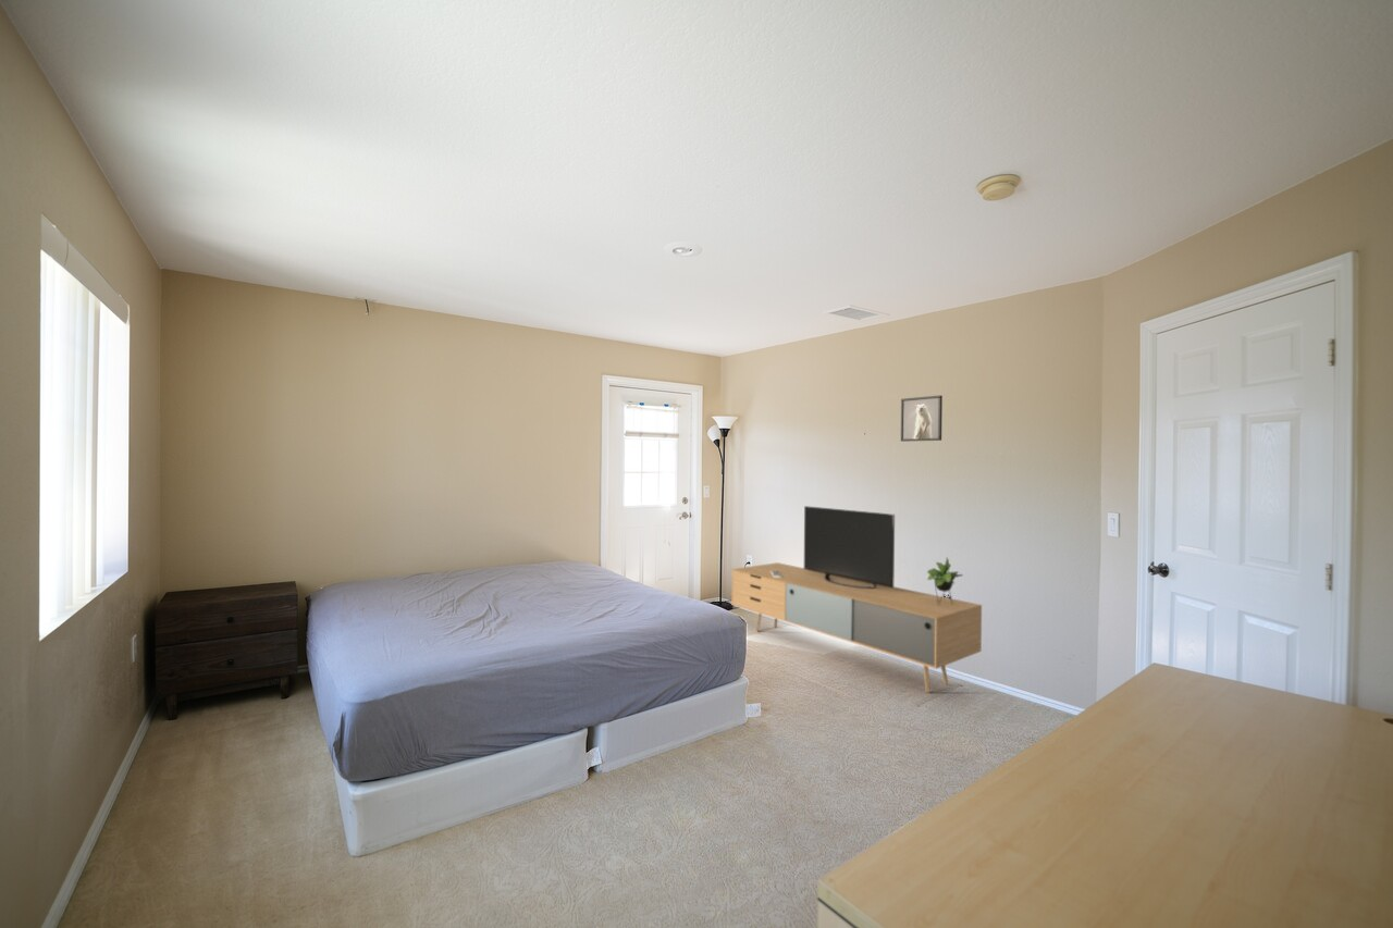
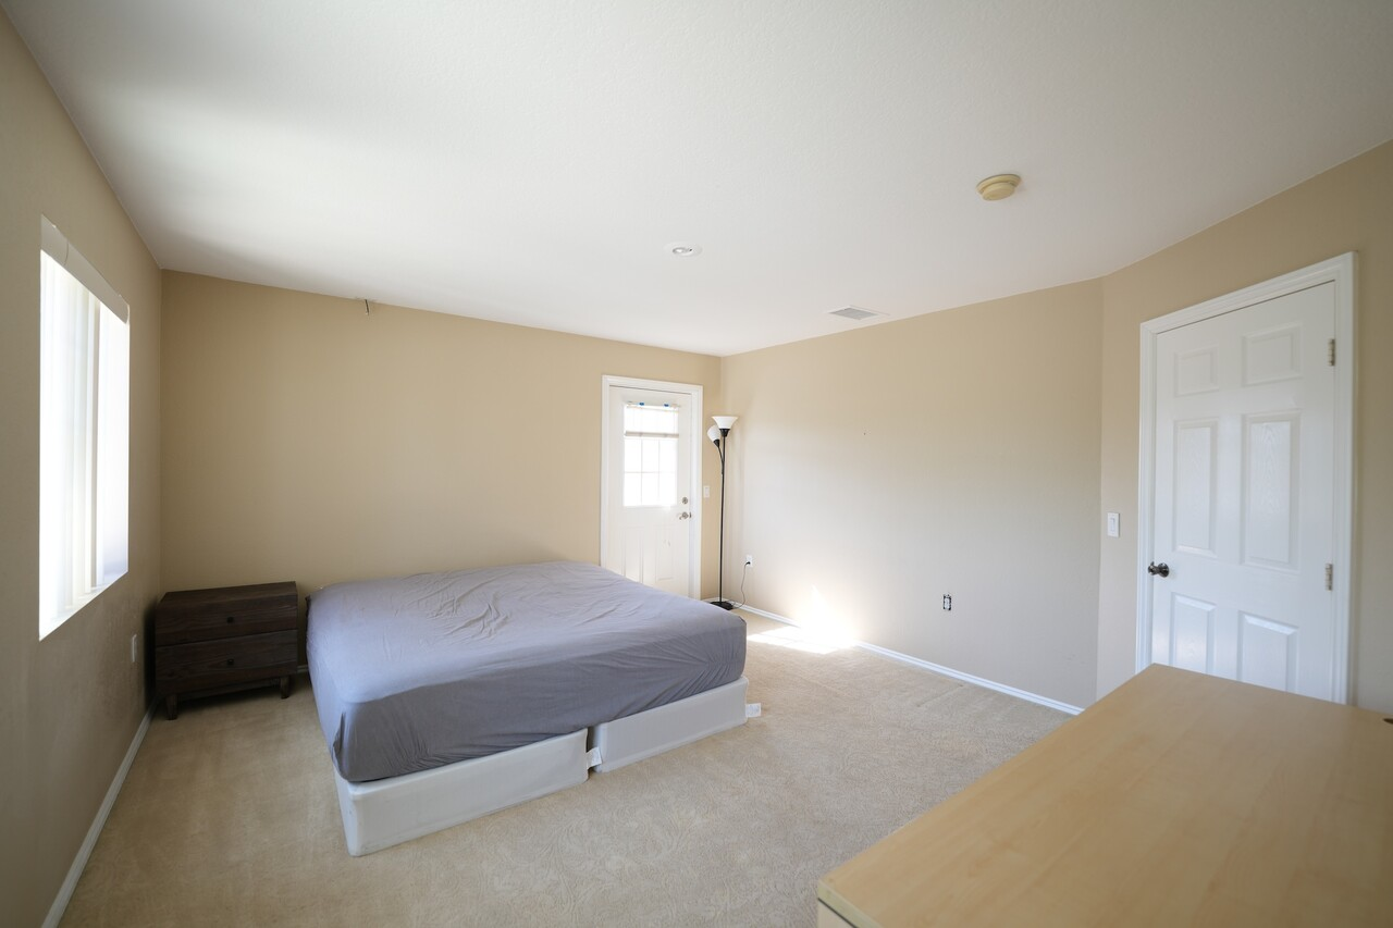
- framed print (921, 419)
- media console (841, 582)
